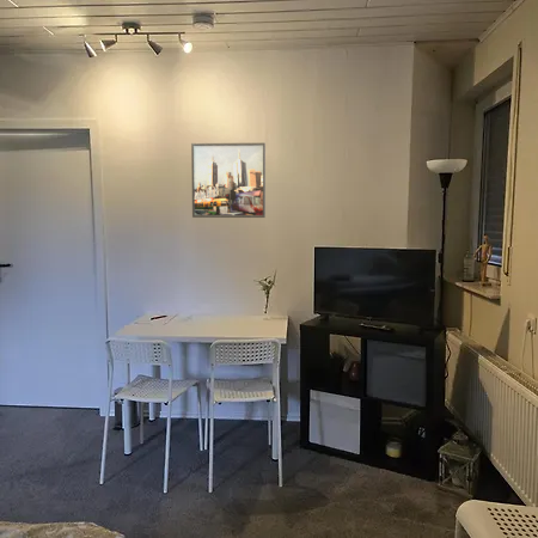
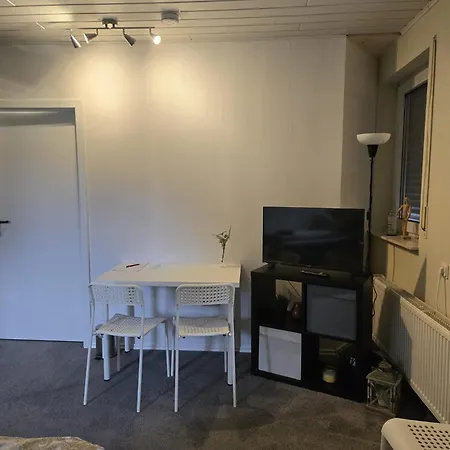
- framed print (228, 181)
